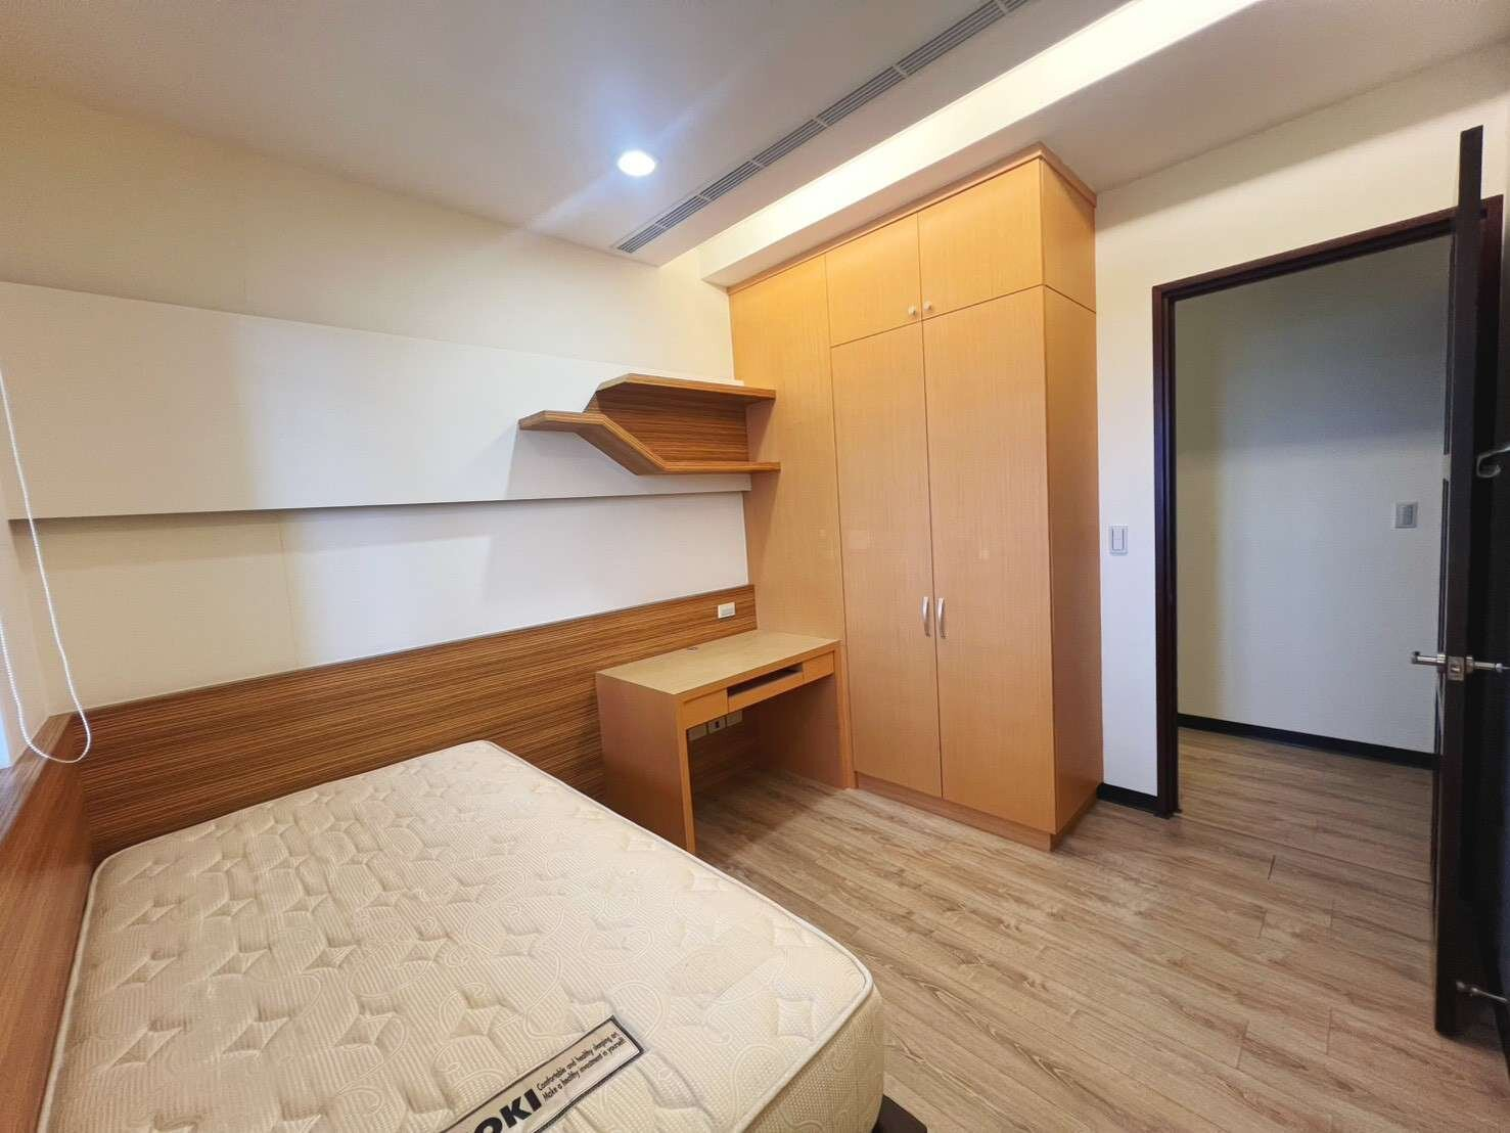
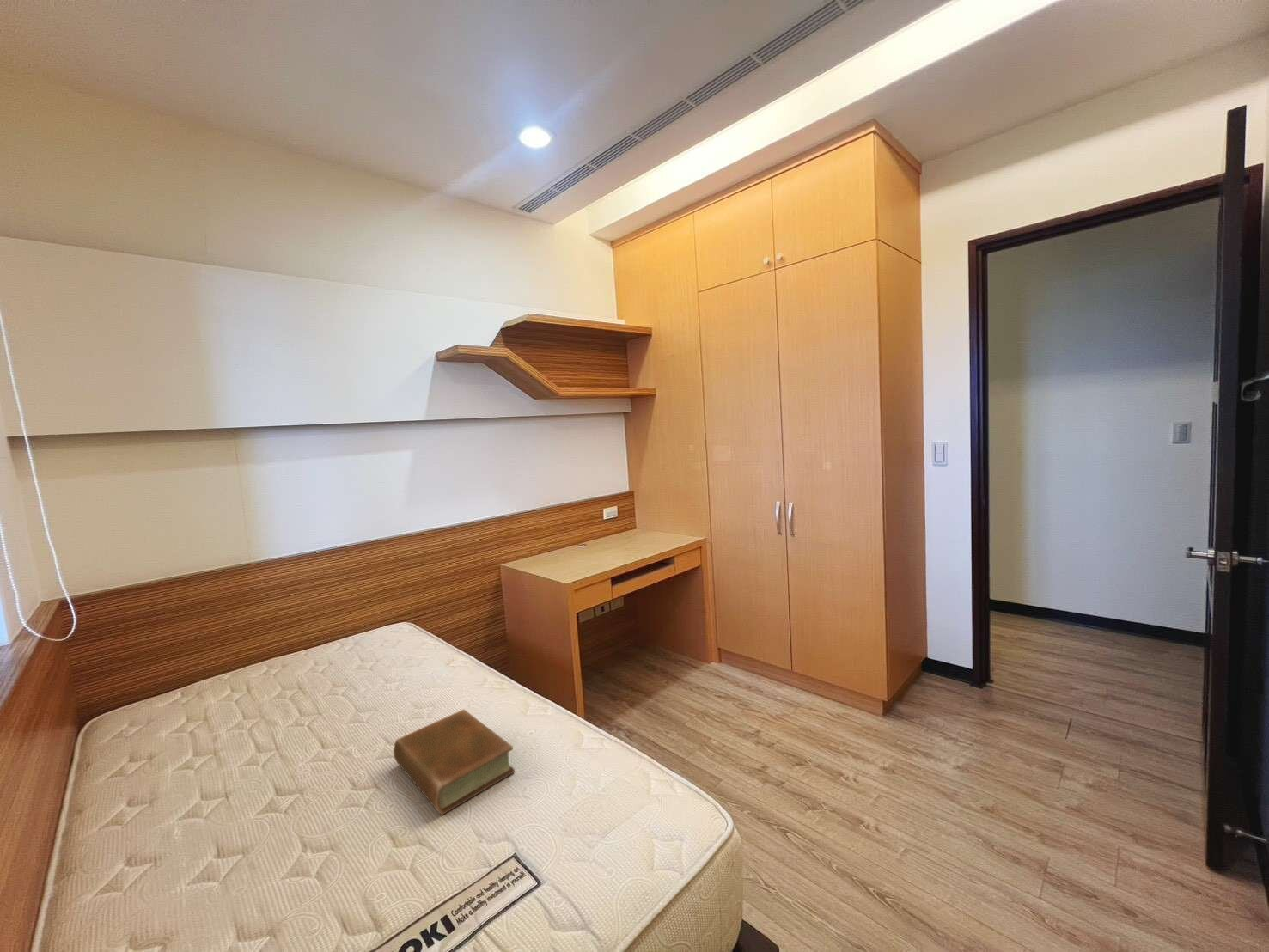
+ book (452, 756)
